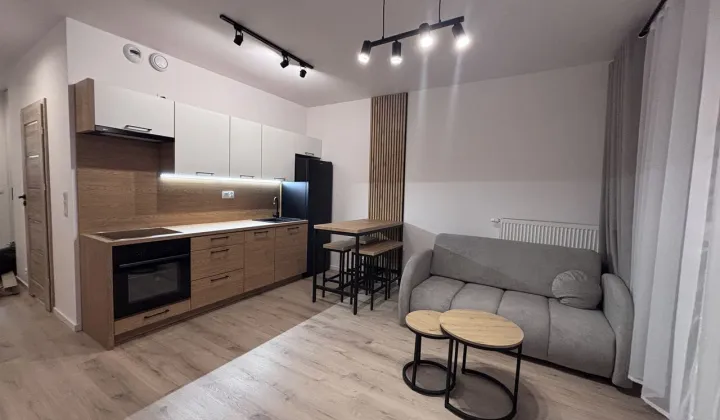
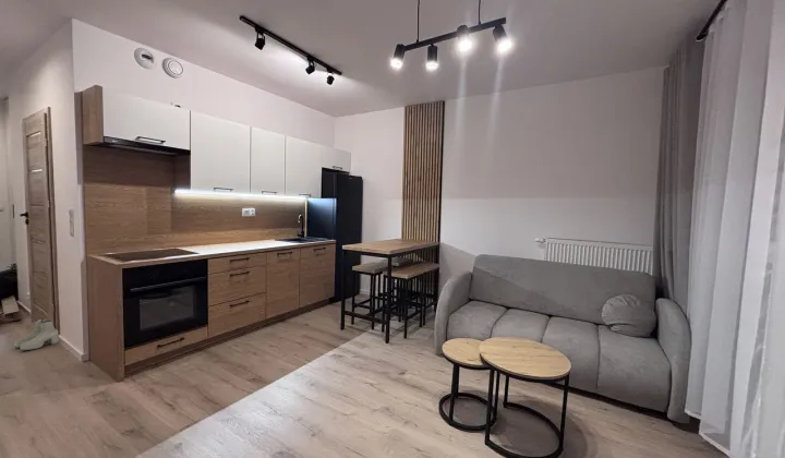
+ boots (36, 333)
